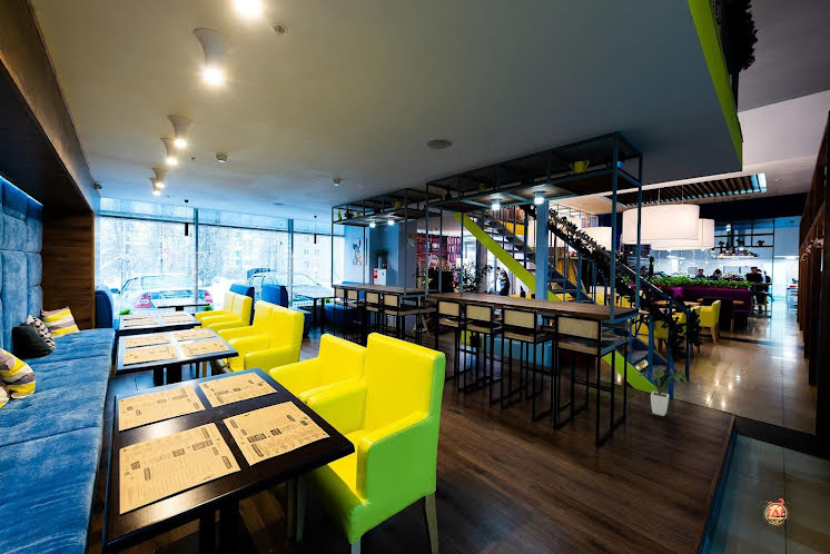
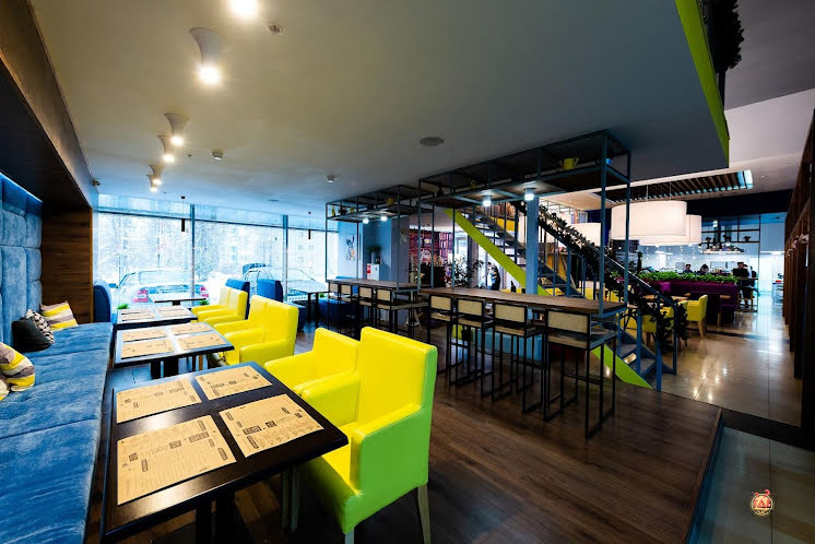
- house plant (660, 389)
